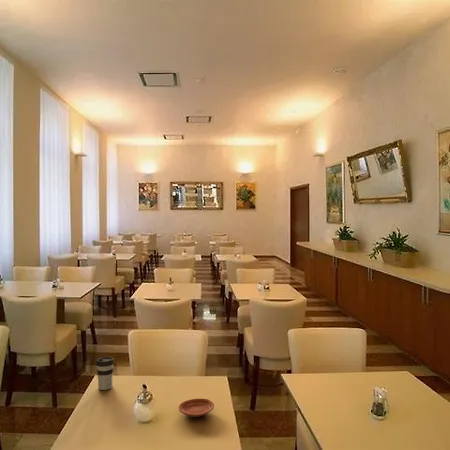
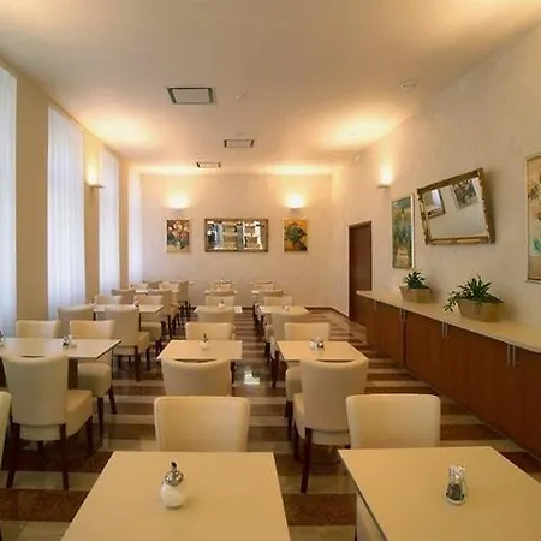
- coffee cup (105, 372)
- plate (196, 409)
